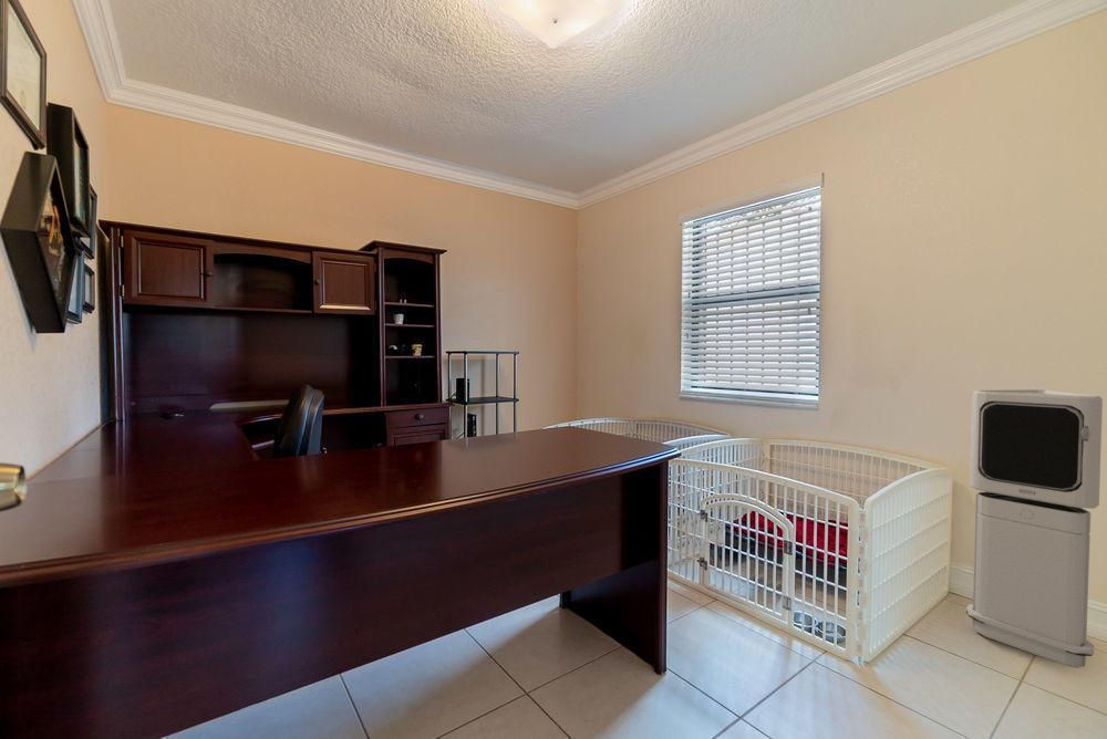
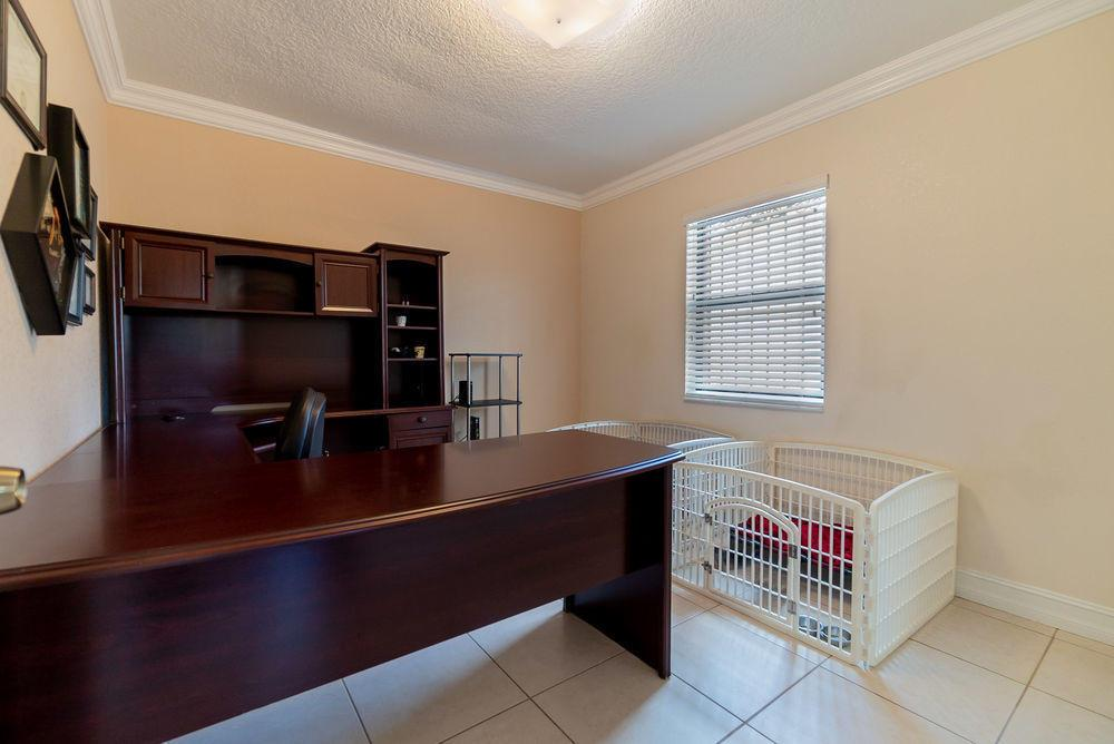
- air purifier (1032, 513)
